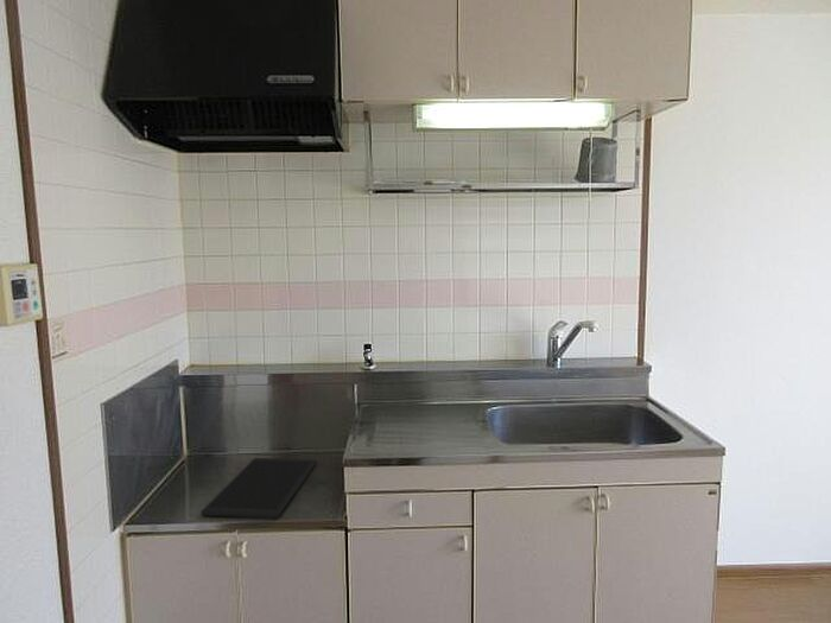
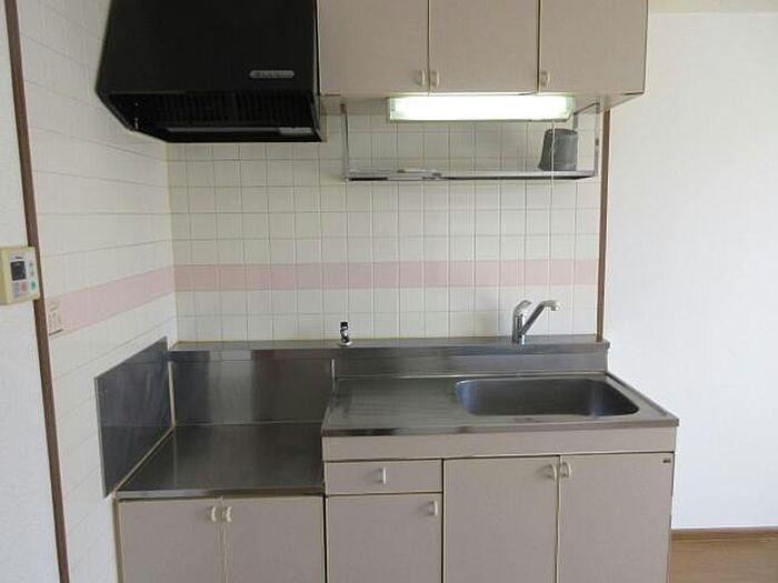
- cutting board (264, 484)
